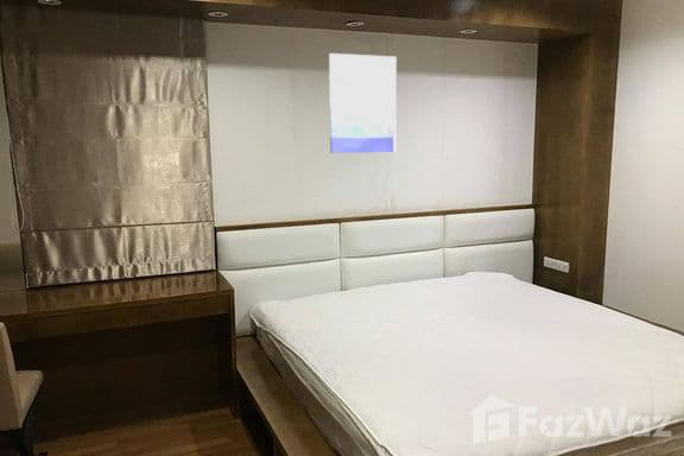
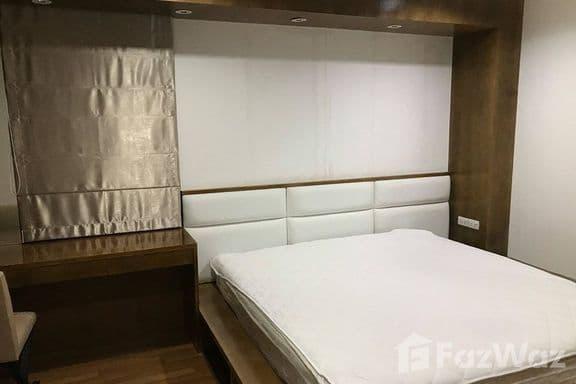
- wall art (363, 103)
